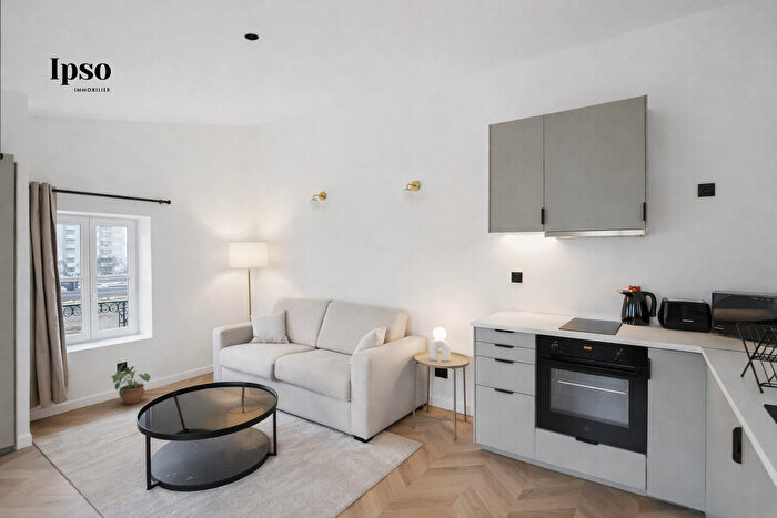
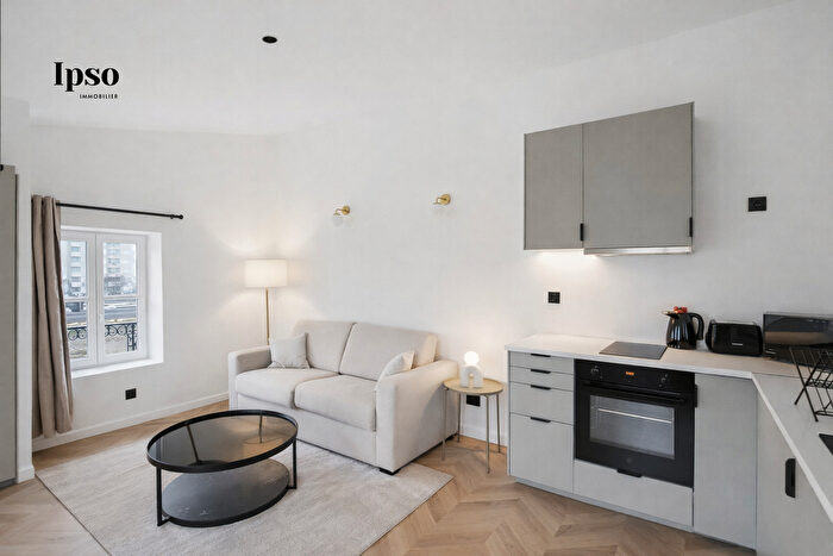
- potted plant (128, 383)
